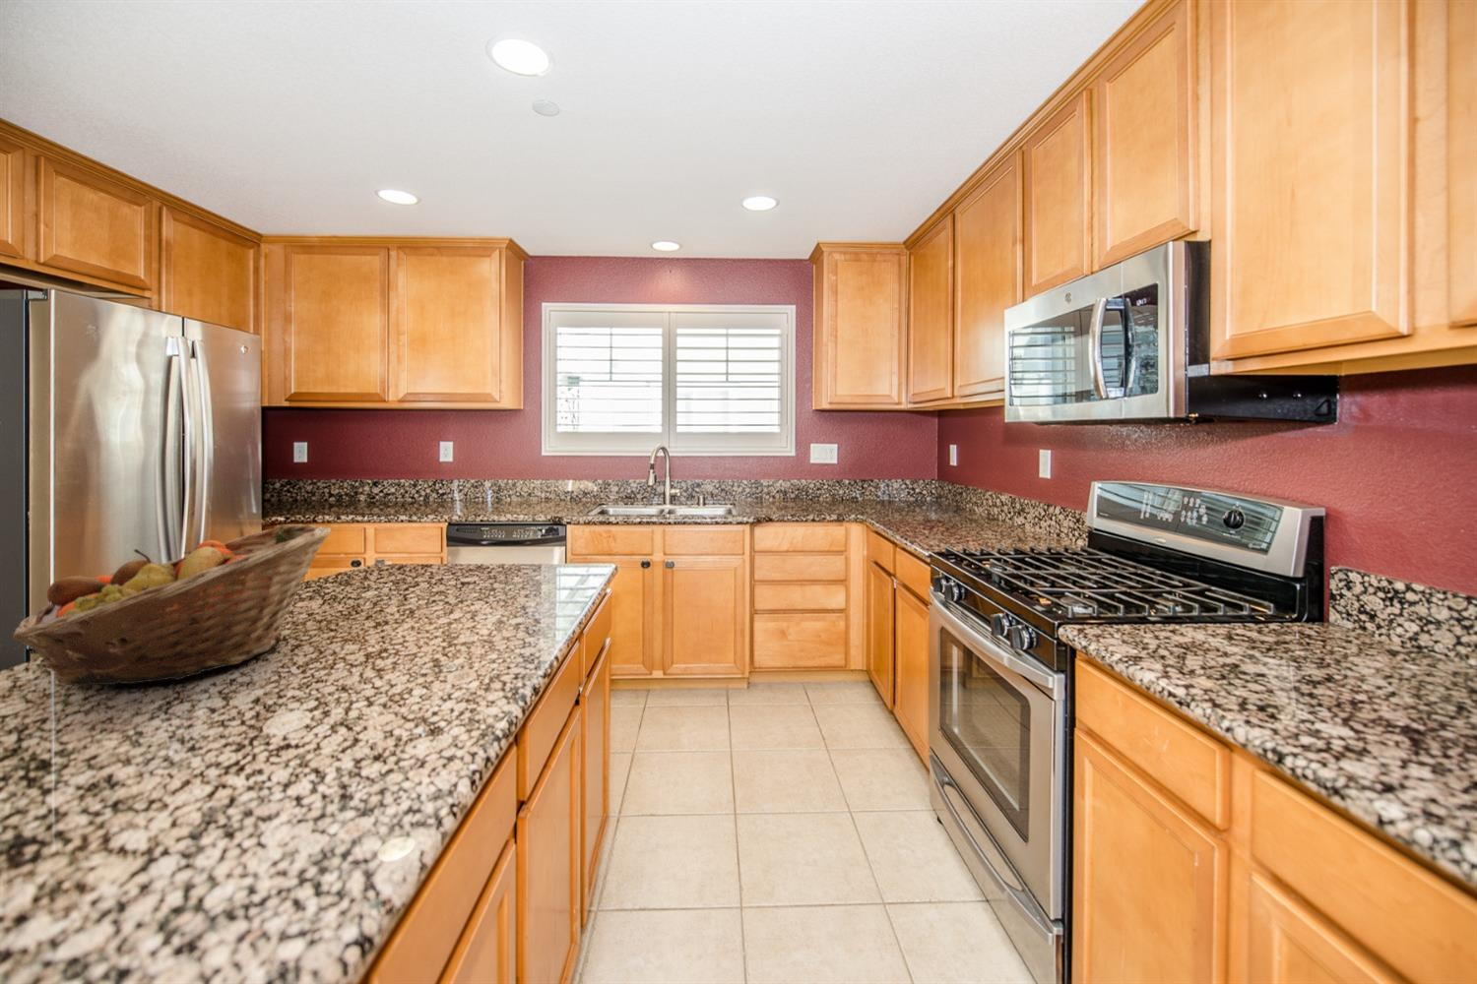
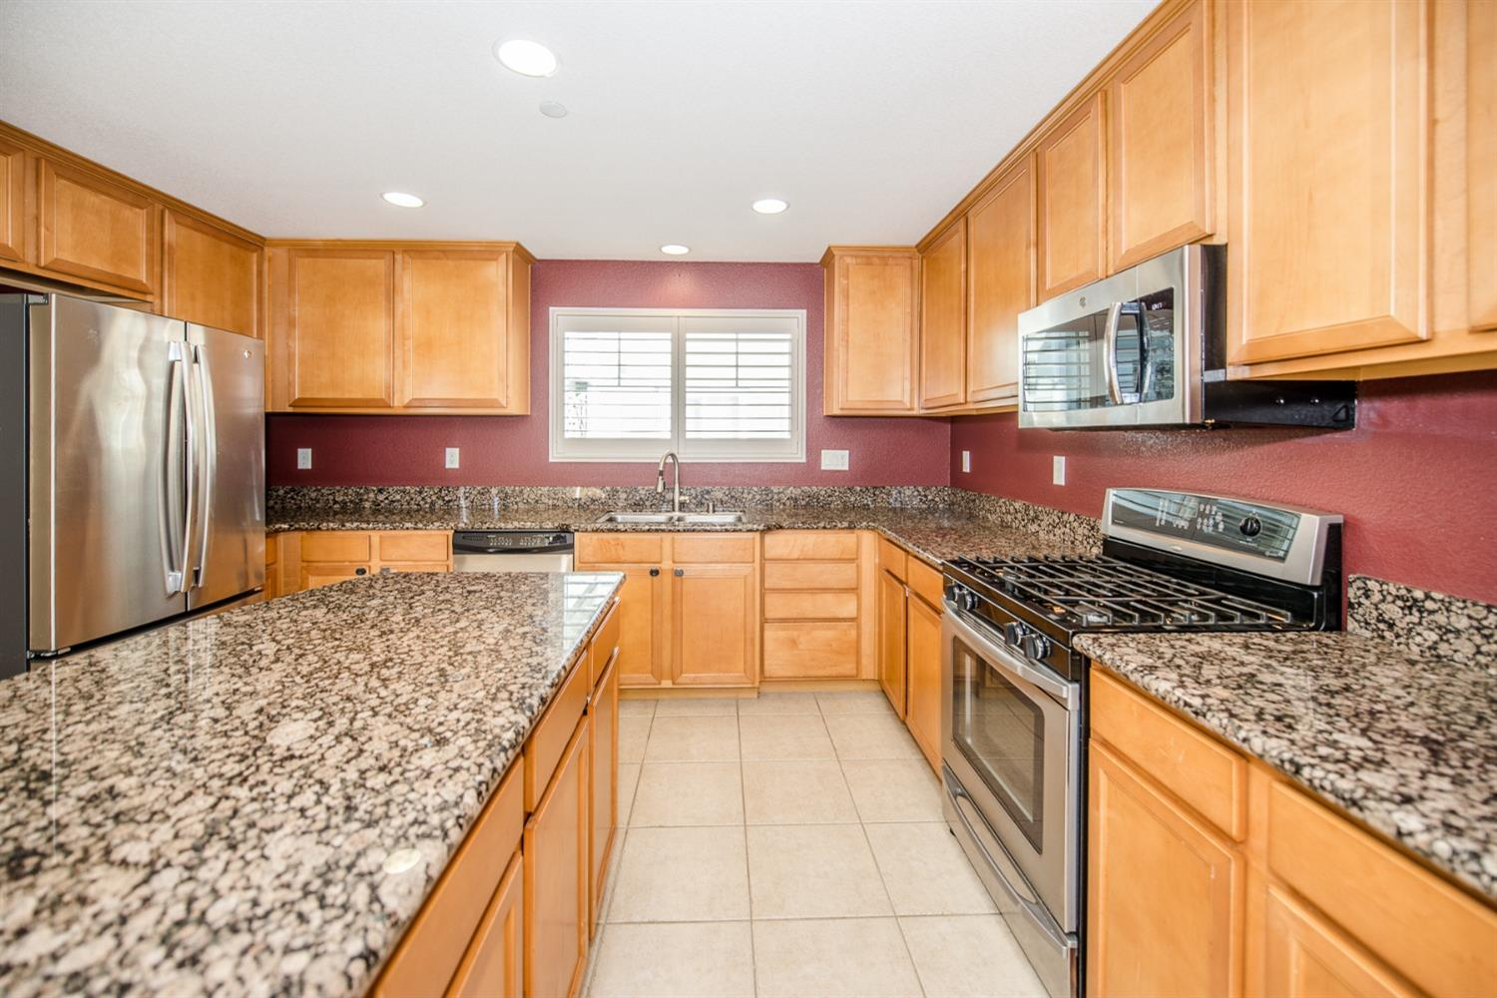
- fruit basket (191, 592)
